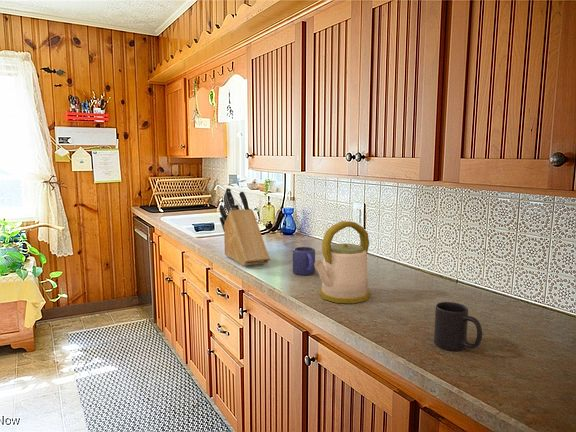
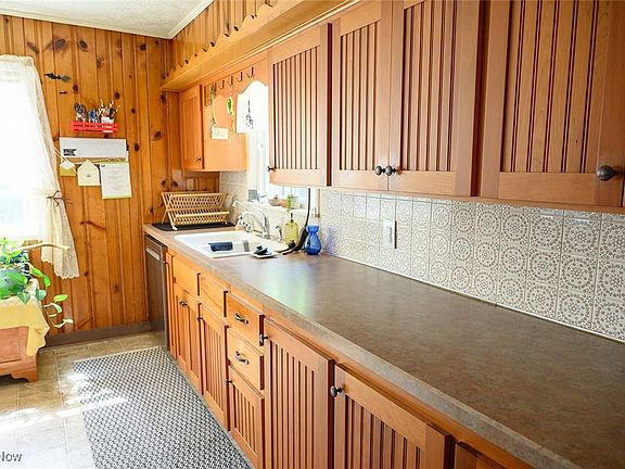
- kettle (341, 259)
- knife block (242, 224)
- mug (458, 328)
- mug (305, 261)
